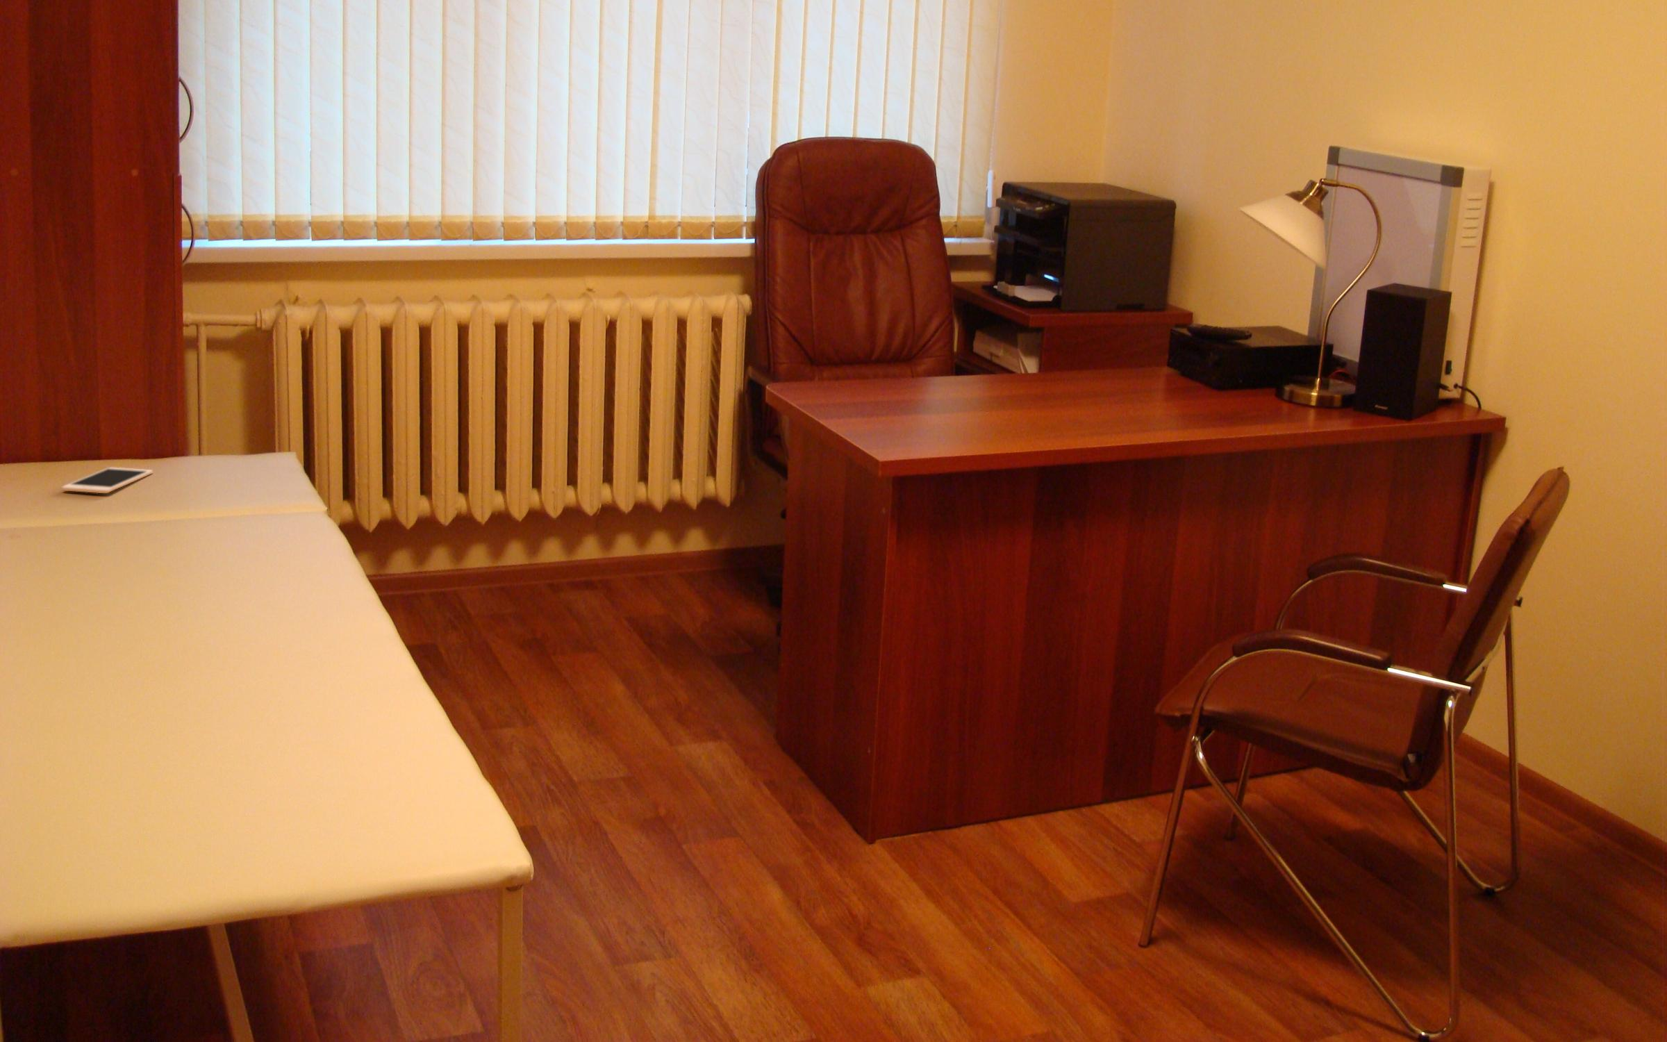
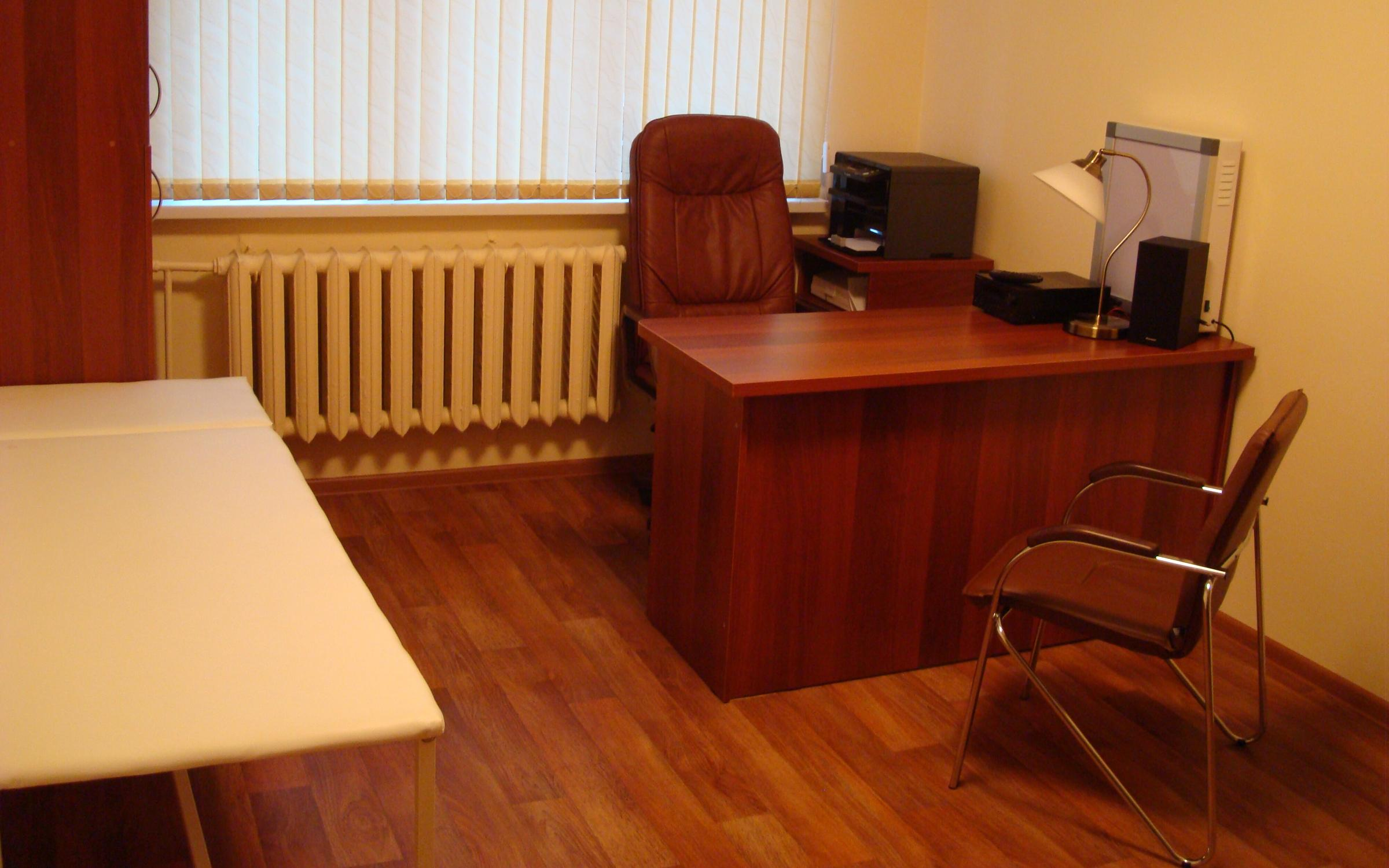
- cell phone (108, 479)
